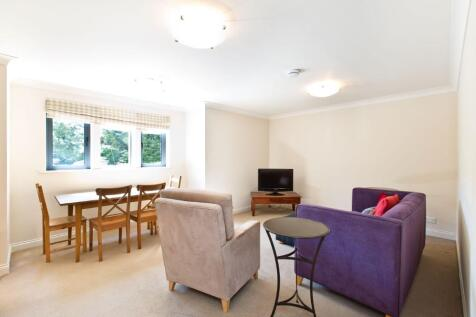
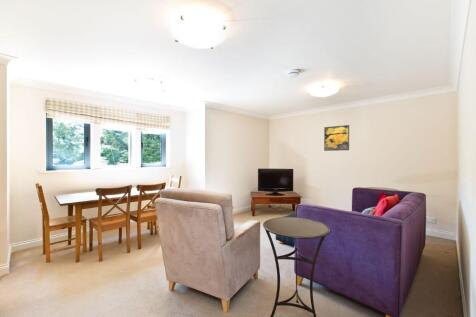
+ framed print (336, 138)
